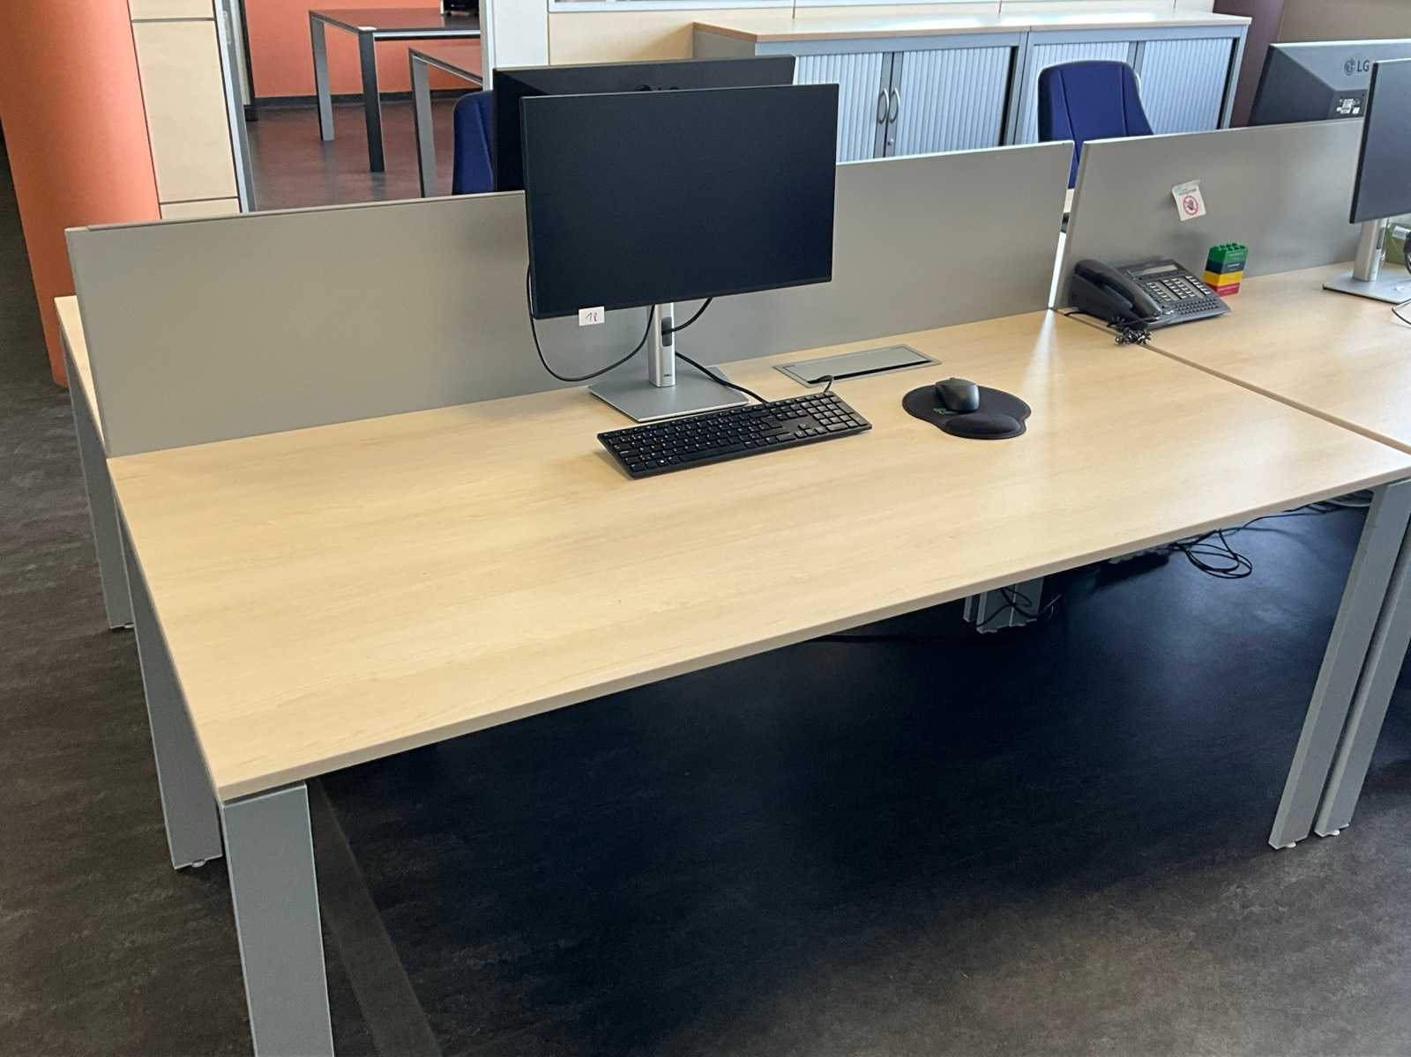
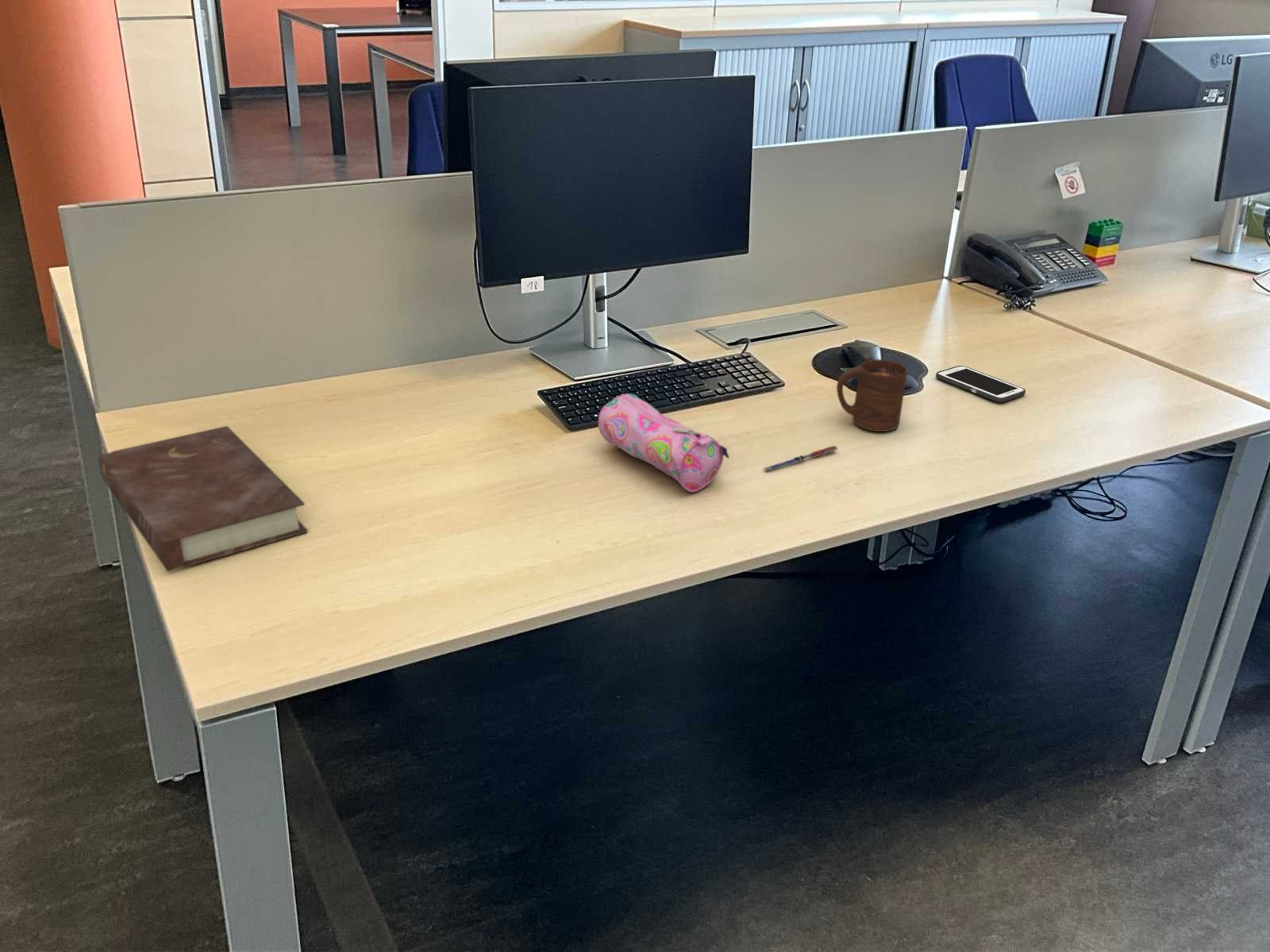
+ cup (872, 396)
+ pencil case (660, 440)
+ pen (801, 457)
+ book (199, 492)
+ cell phone (979, 383)
